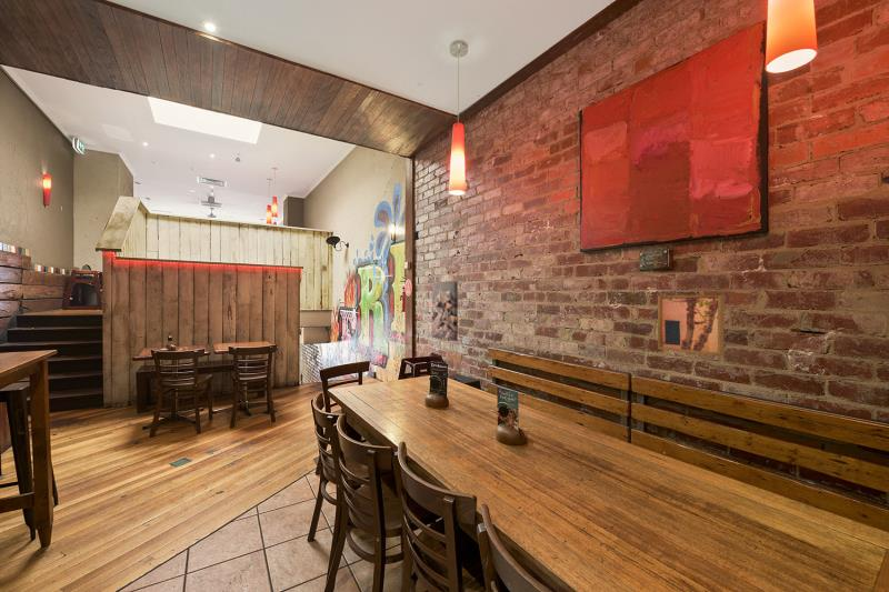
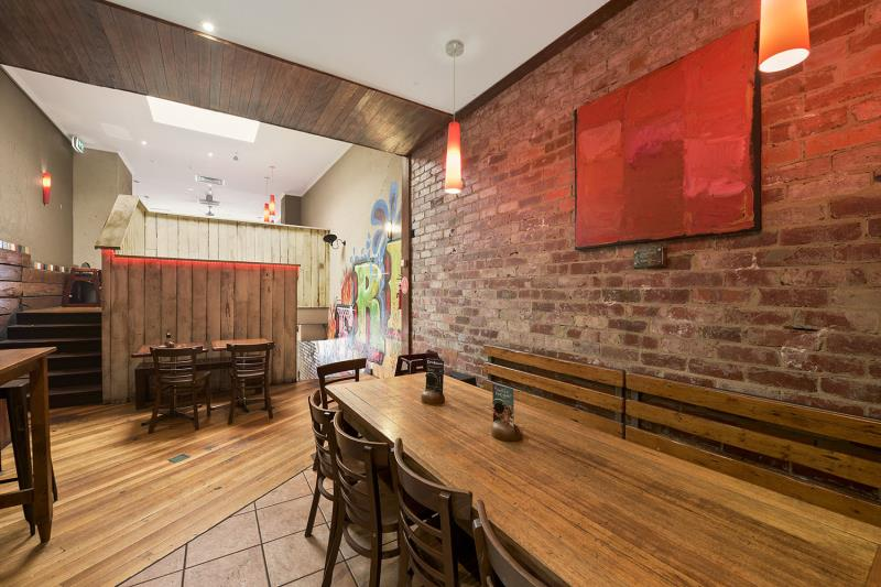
- wall art (688, 323)
- wall art (443, 310)
